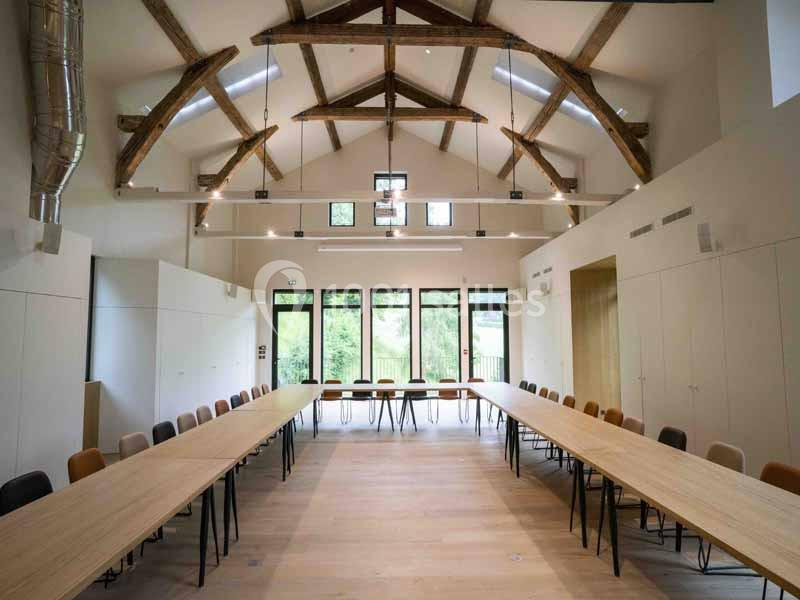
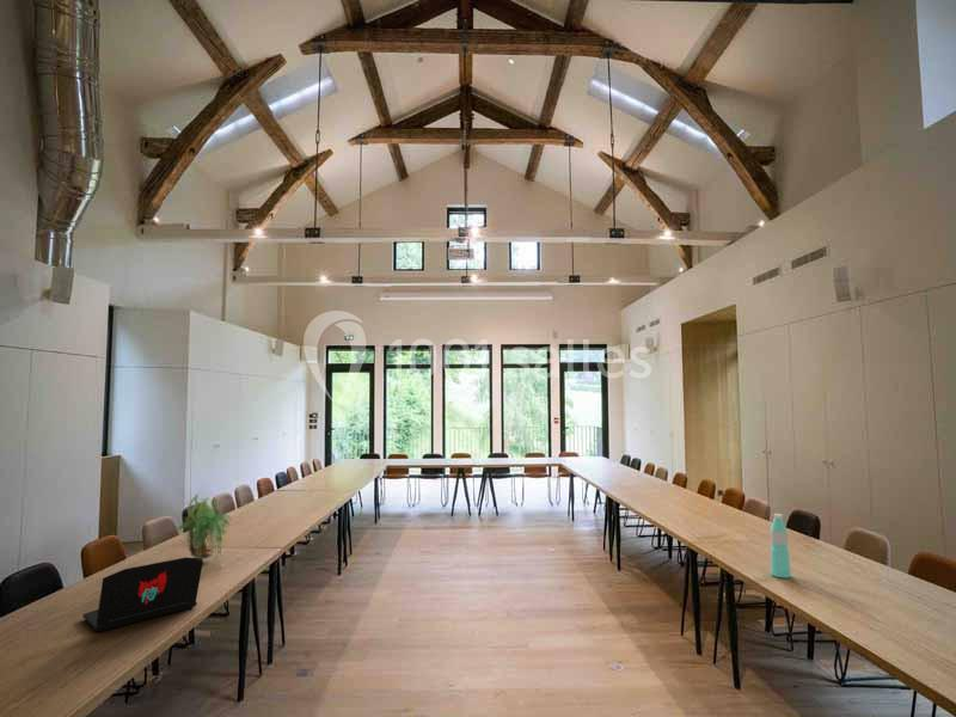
+ plant (202, 527)
+ laptop (143, 586)
+ water bottle (779, 544)
